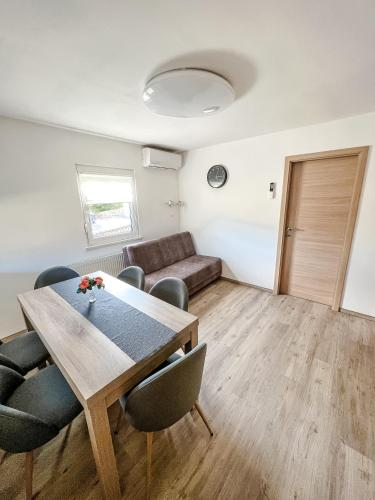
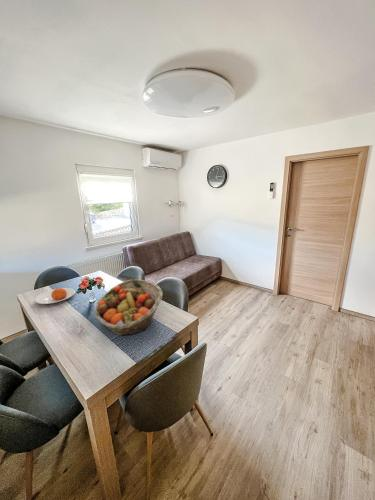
+ plate (55, 294)
+ fruit basket (129, 305)
